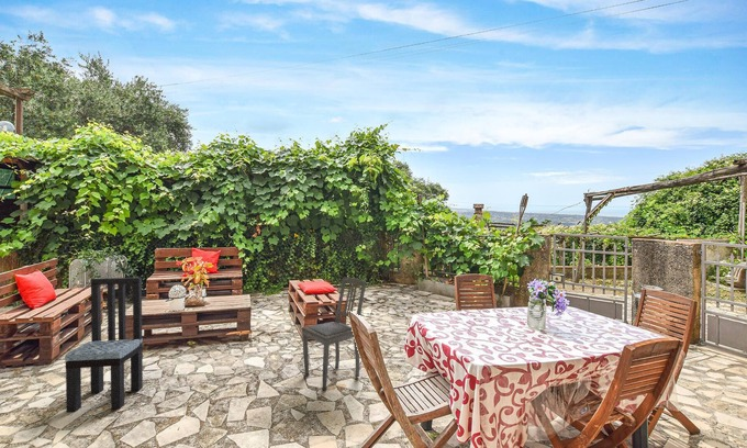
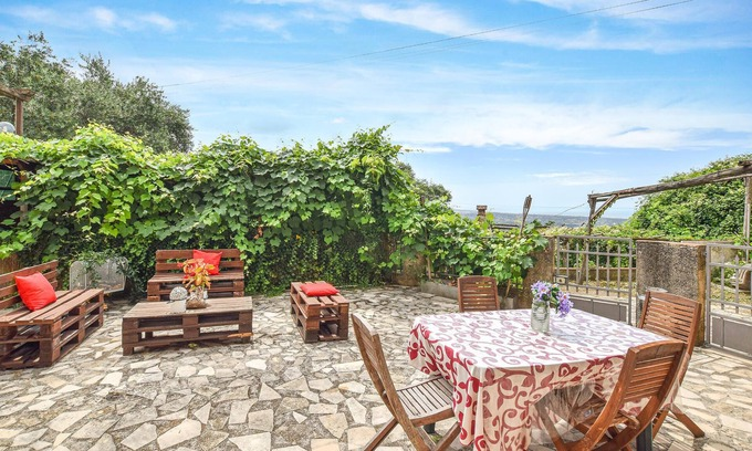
- dining chair (333, 328)
- dining chair (105, 340)
